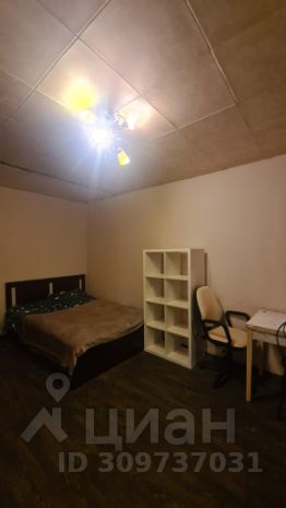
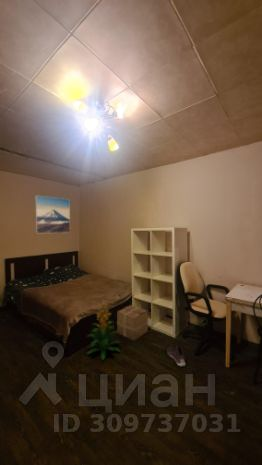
+ cardboard box (132, 320)
+ indoor plant (103, 325)
+ sneaker (176, 350)
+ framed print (53, 215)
